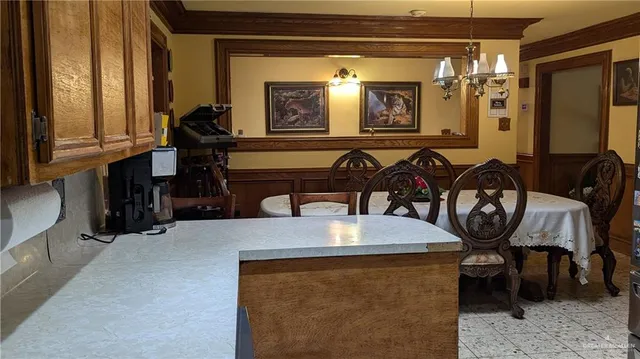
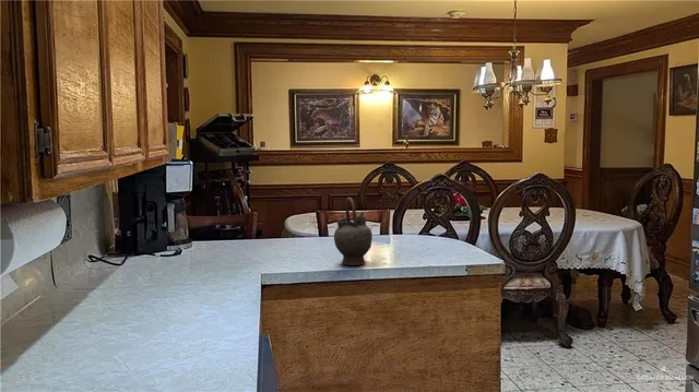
+ teapot (352, 229)
